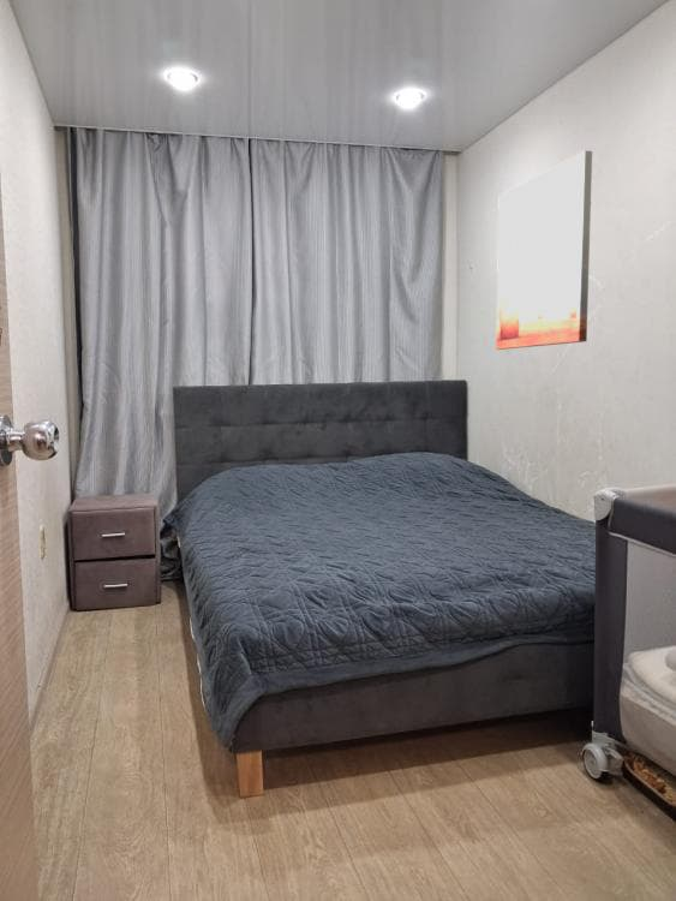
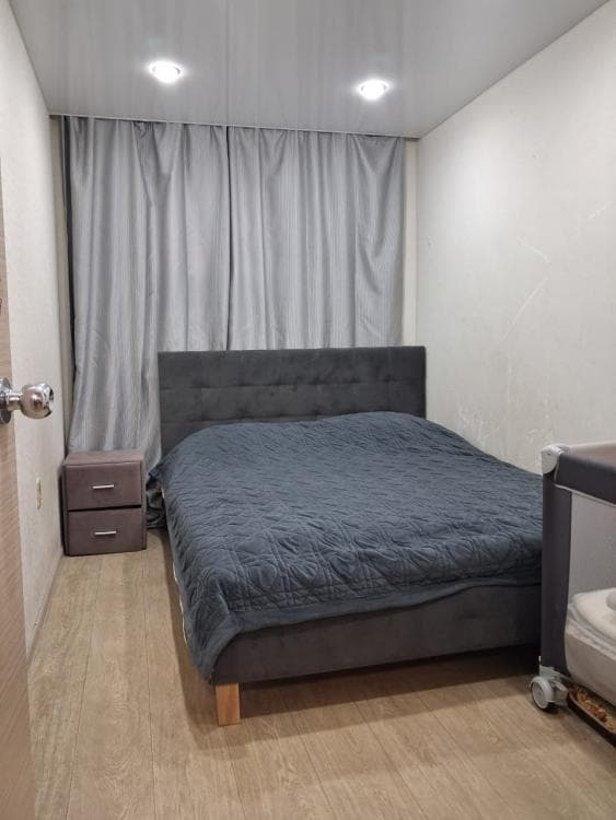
- wall art (539, 261)
